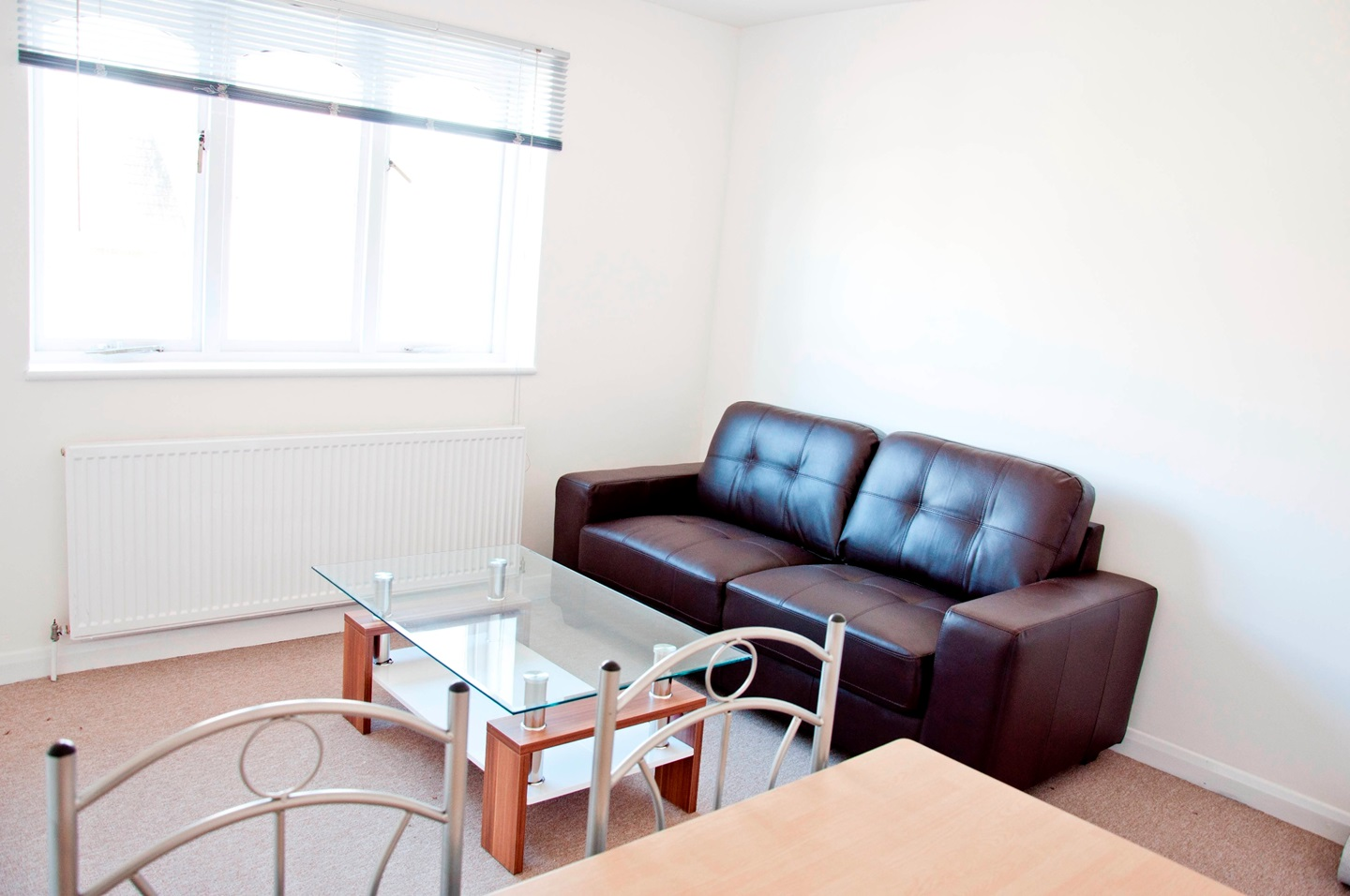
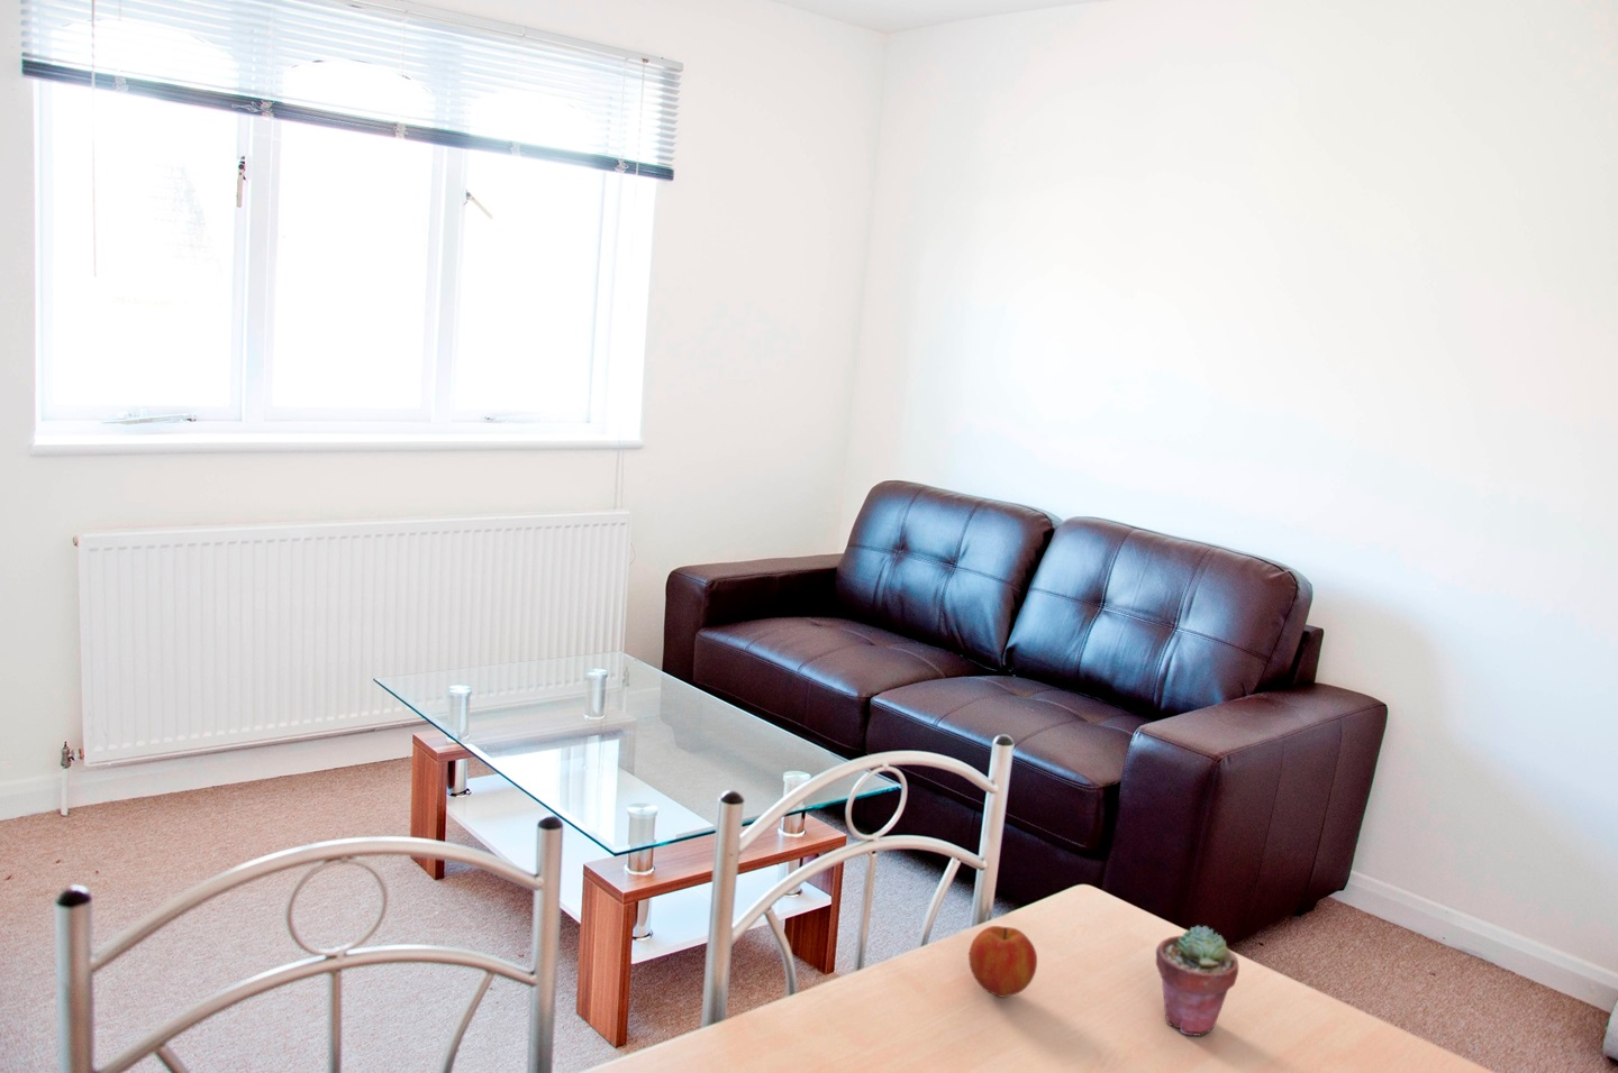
+ apple (1002, 959)
+ potted succulent (1196, 974)
